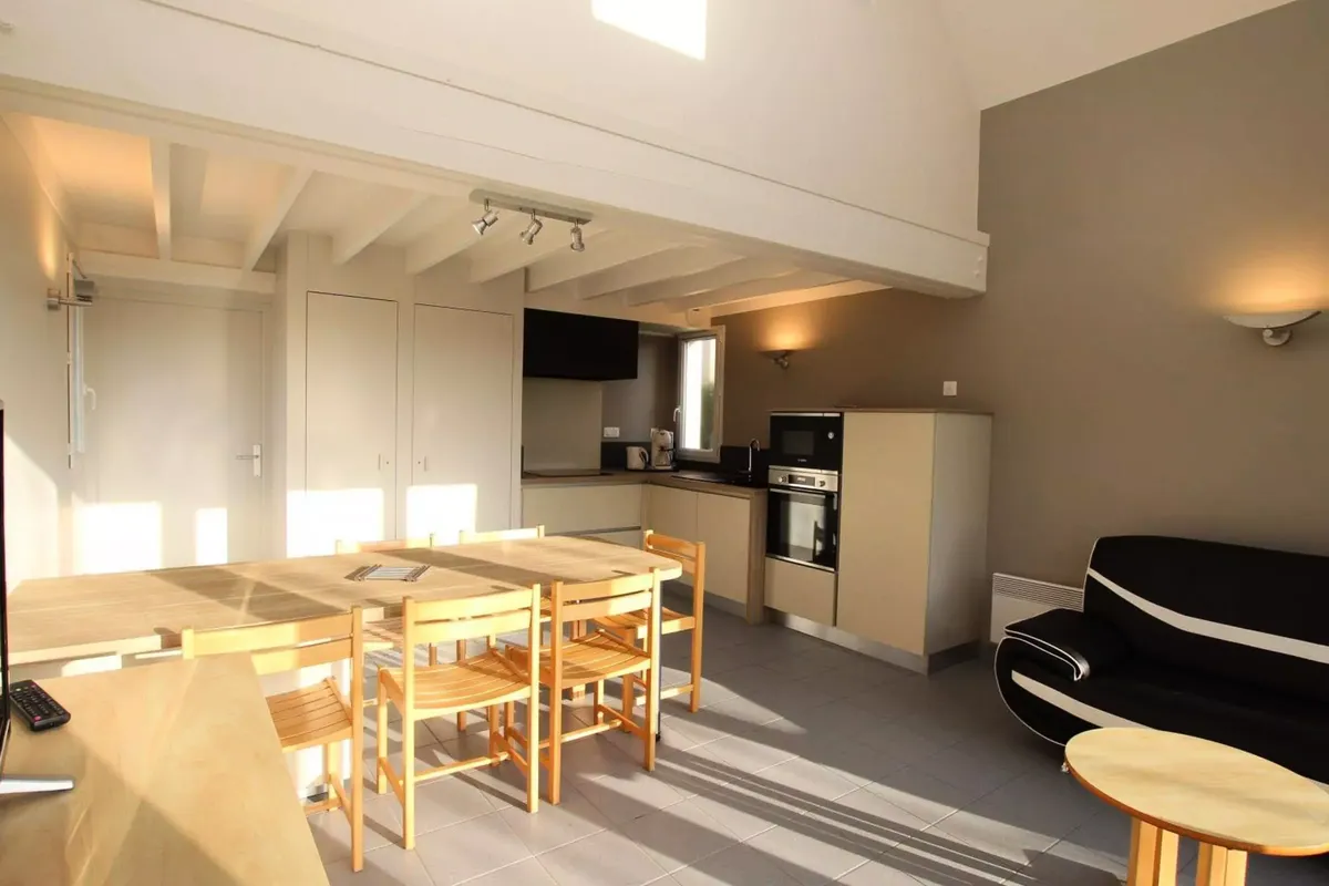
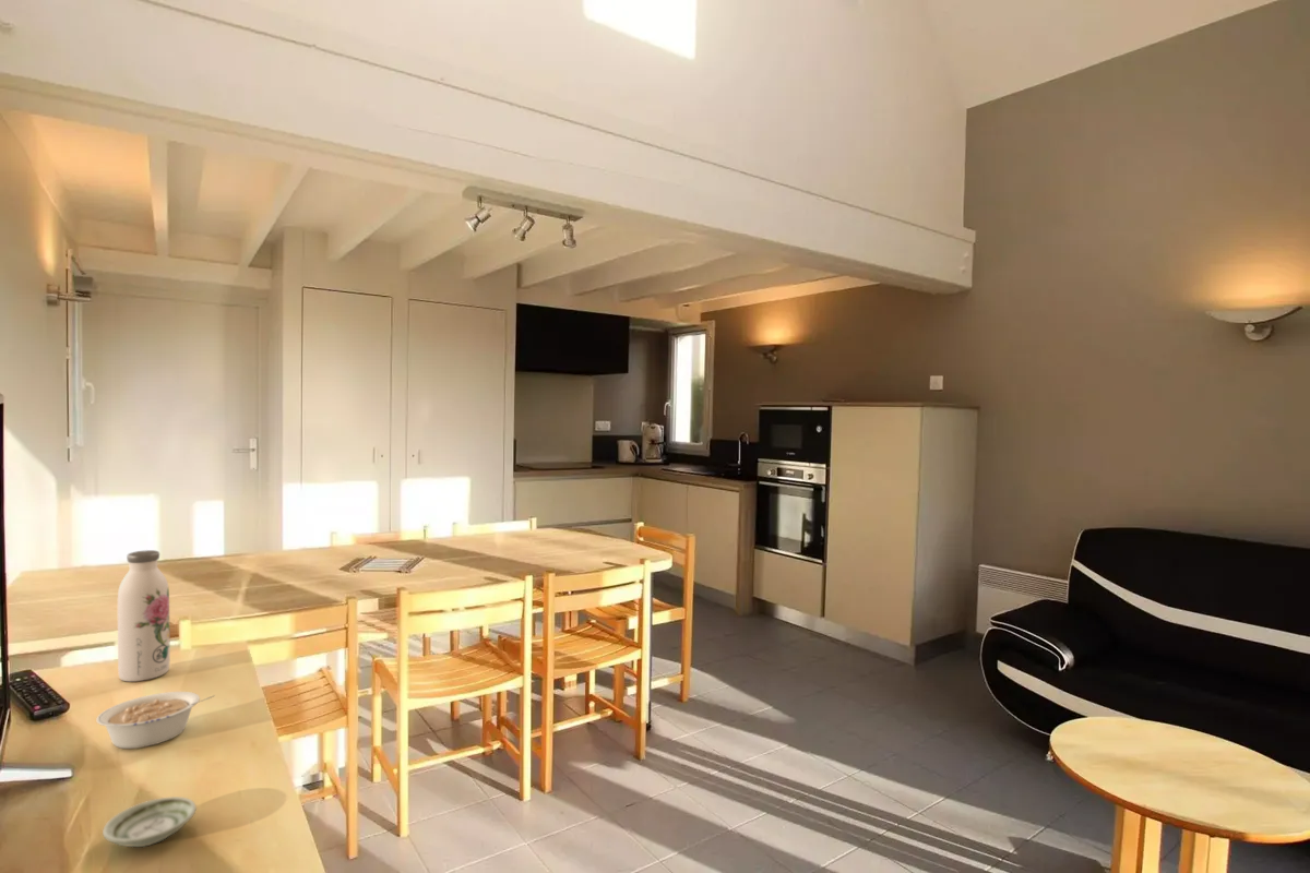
+ saucer (151, 825)
+ water bottle (143, 612)
+ legume (154, 717)
